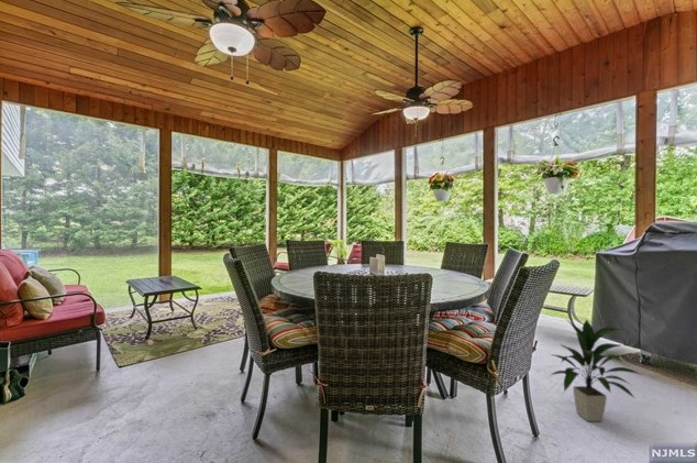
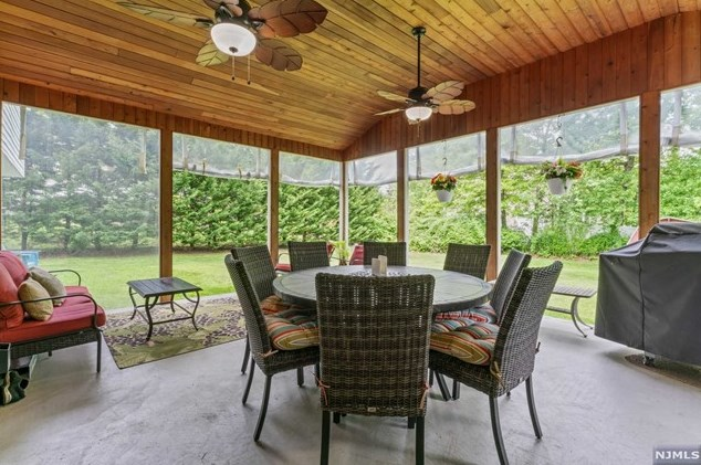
- indoor plant (588, 366)
